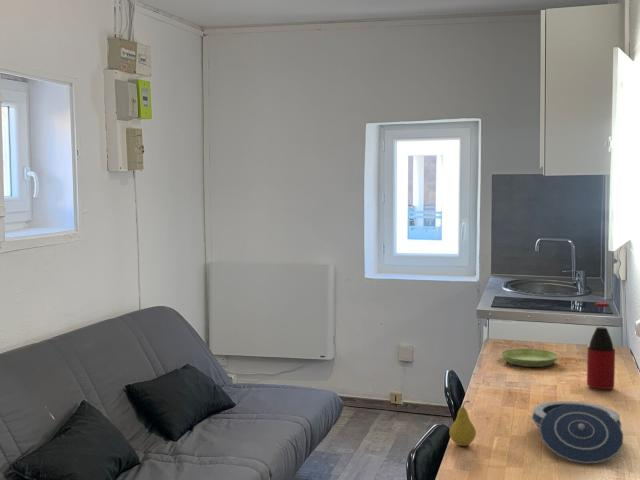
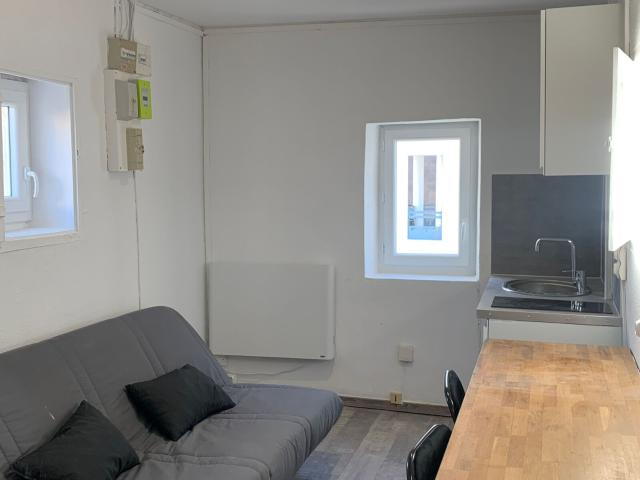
- saucer (529, 358)
- fruit (462, 421)
- bowl (577, 423)
- bottle (601, 345)
